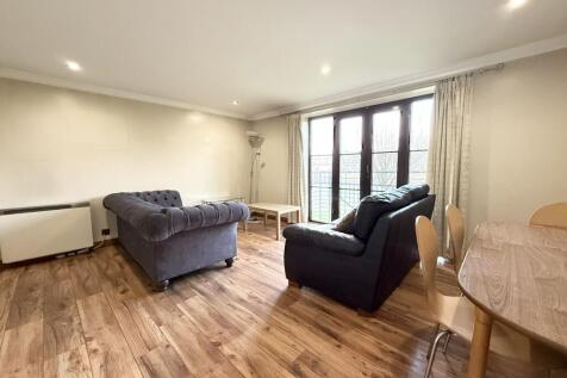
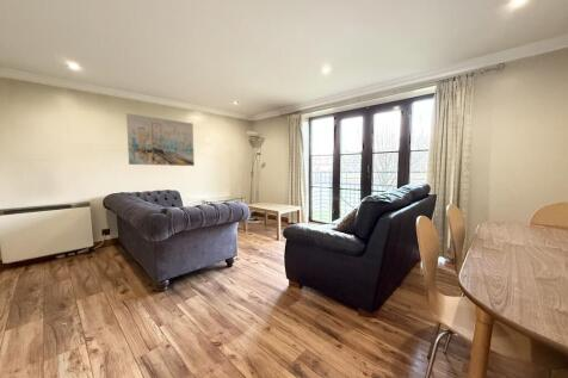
+ wall art (163, 142)
